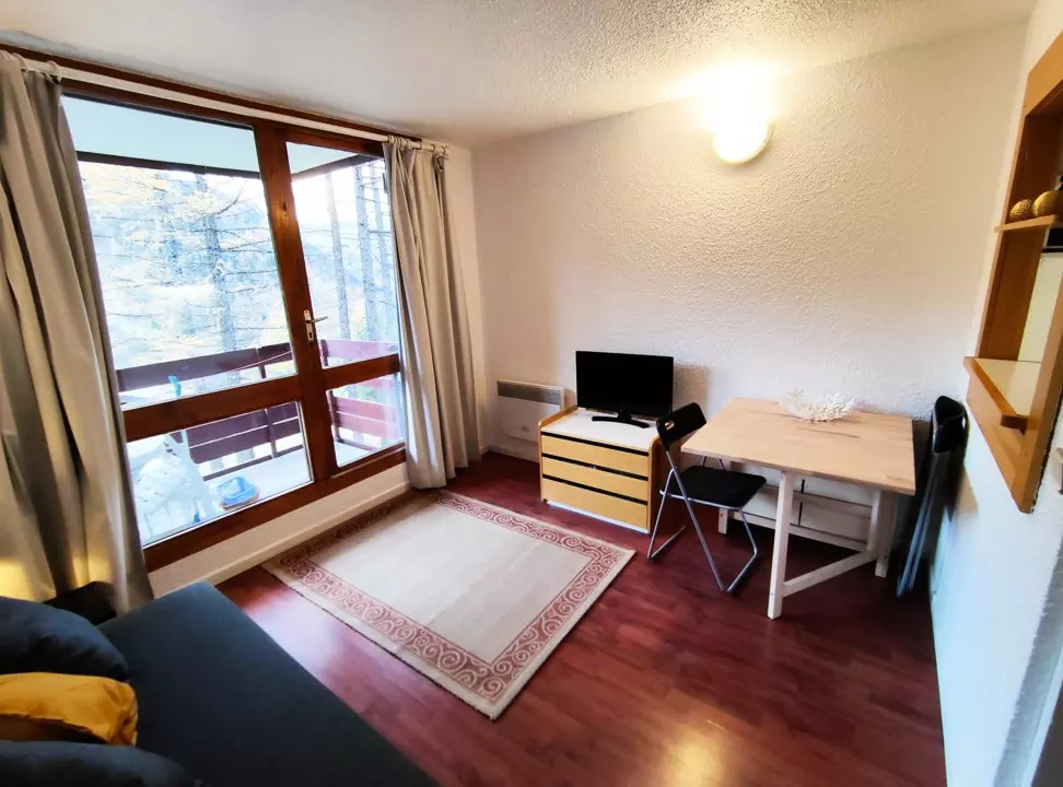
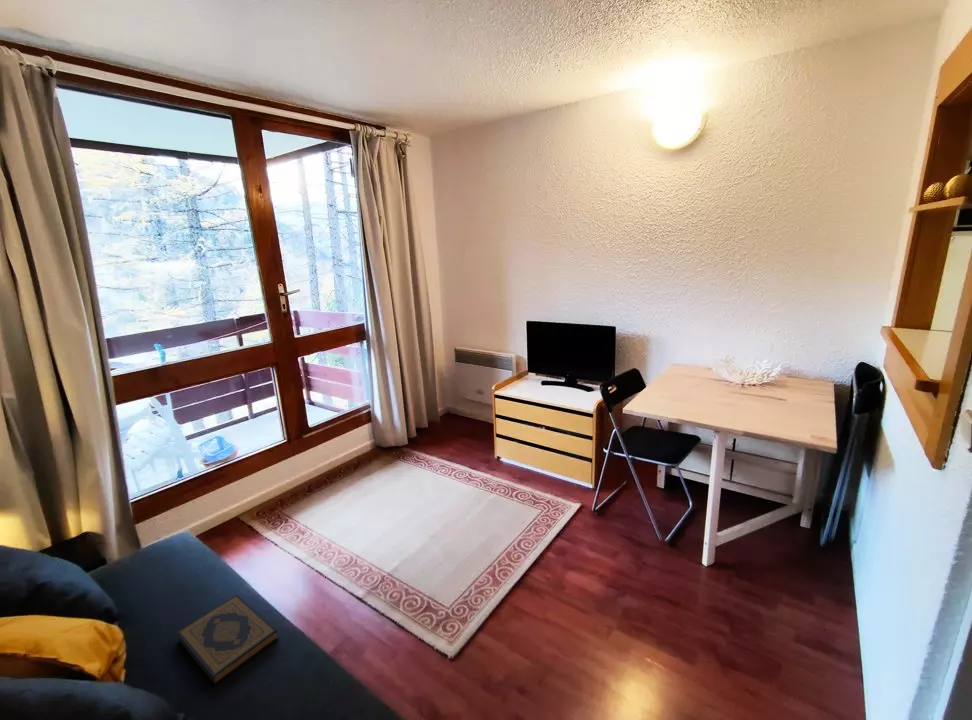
+ hardback book (227, 635)
